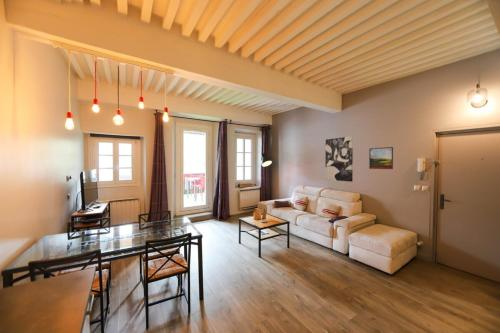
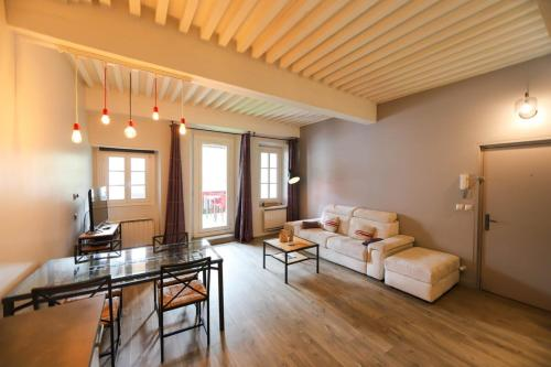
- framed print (380, 158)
- wall art (338, 159)
